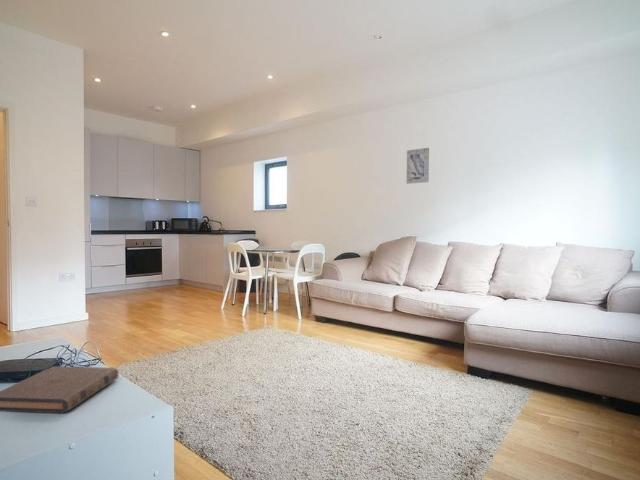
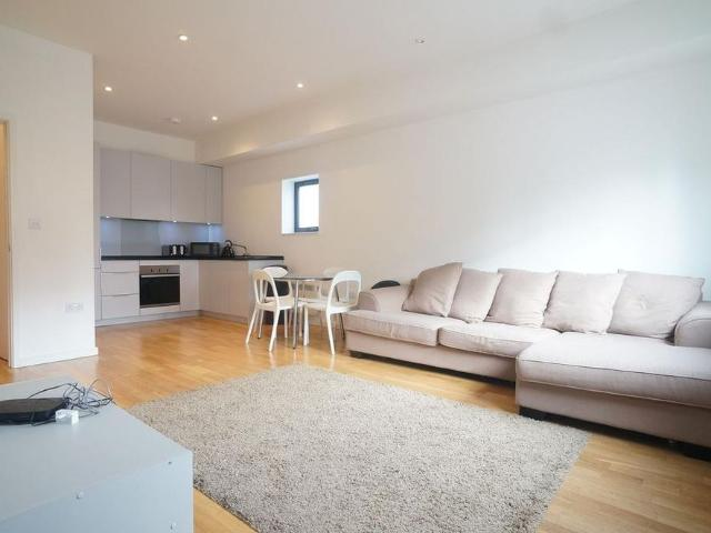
- wall art (417, 166)
- book (59, 387)
